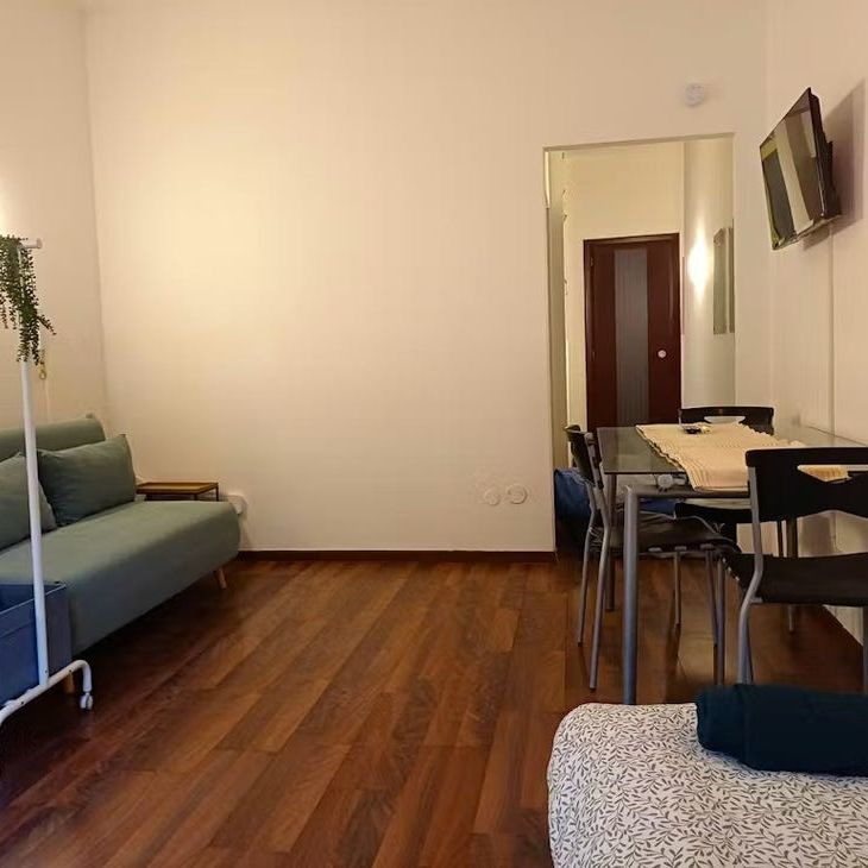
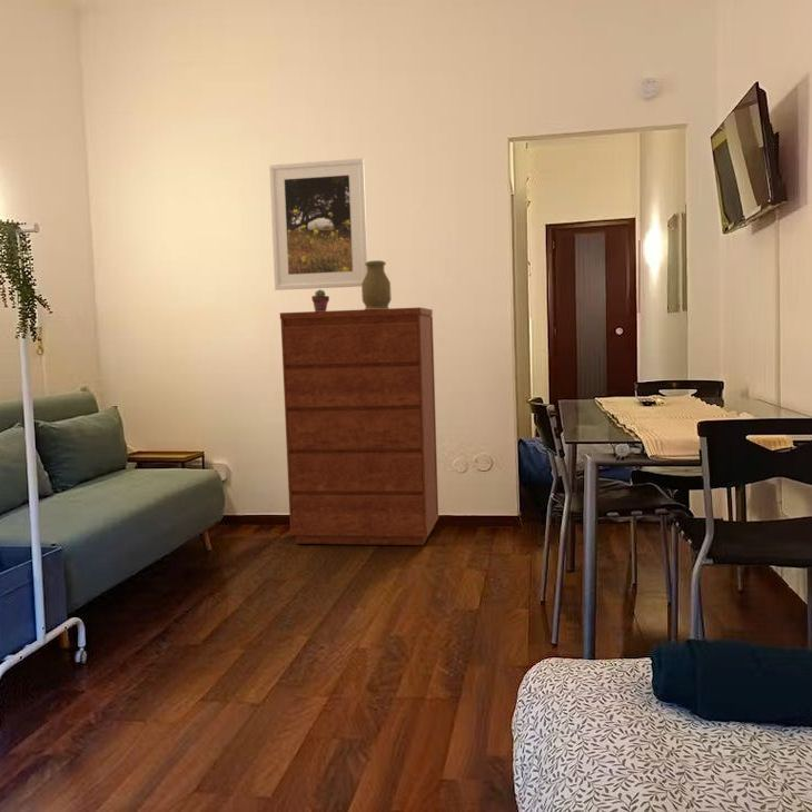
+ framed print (318, 225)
+ dresser (363, 424)
+ potted succulent (320, 300)
+ decorative jar (376, 285)
